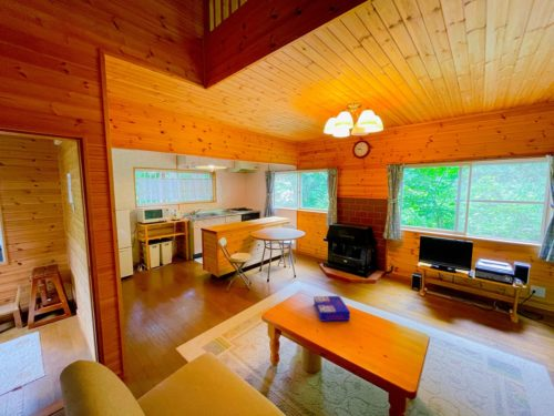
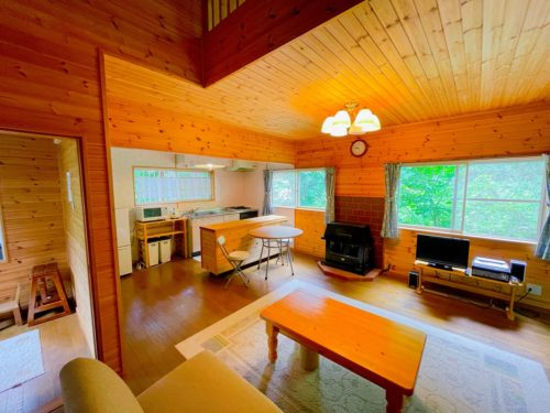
- board game (330, 307)
